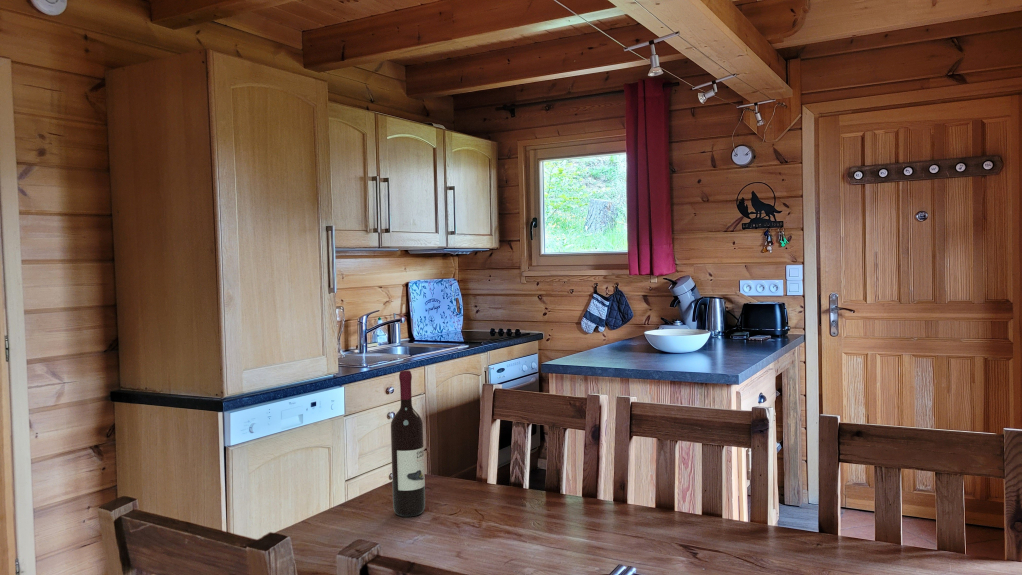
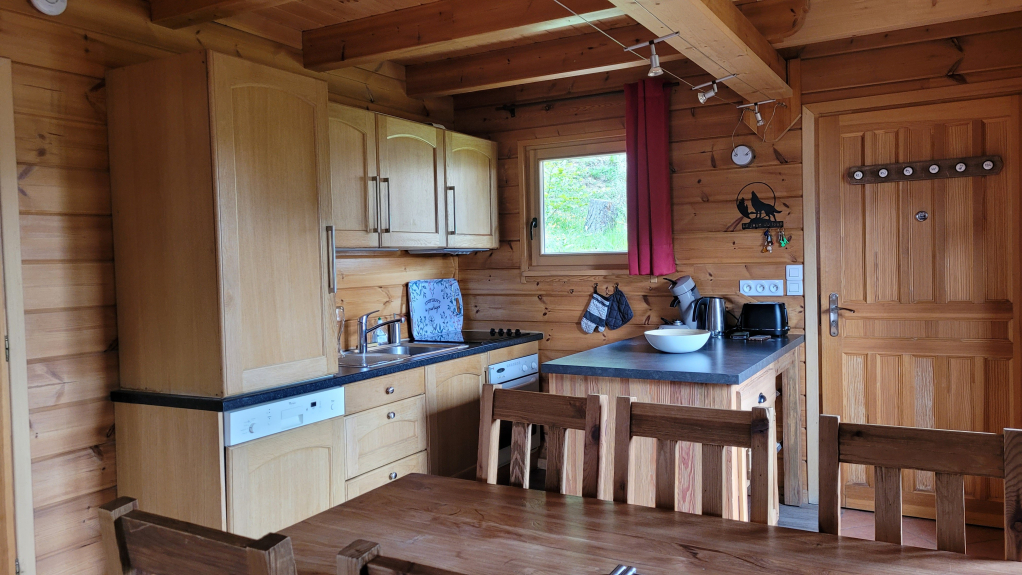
- wine bottle (407, 441)
